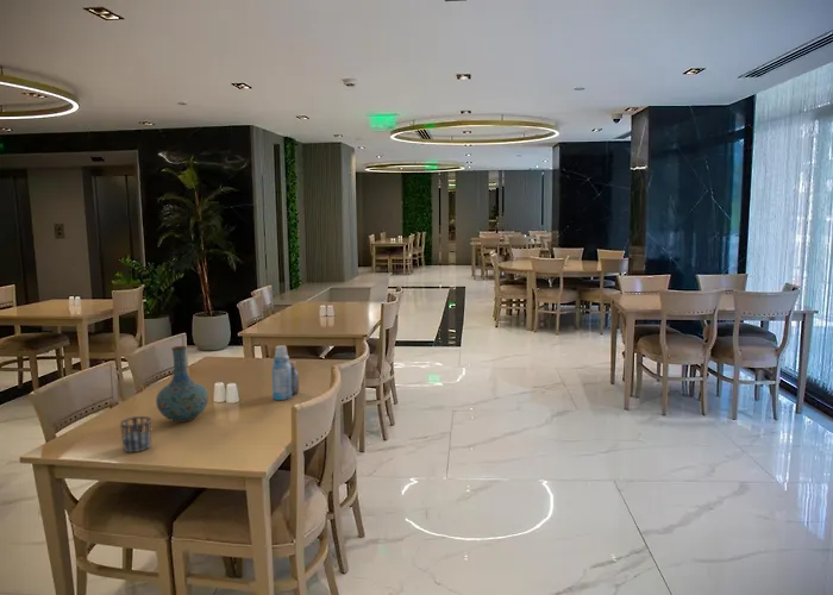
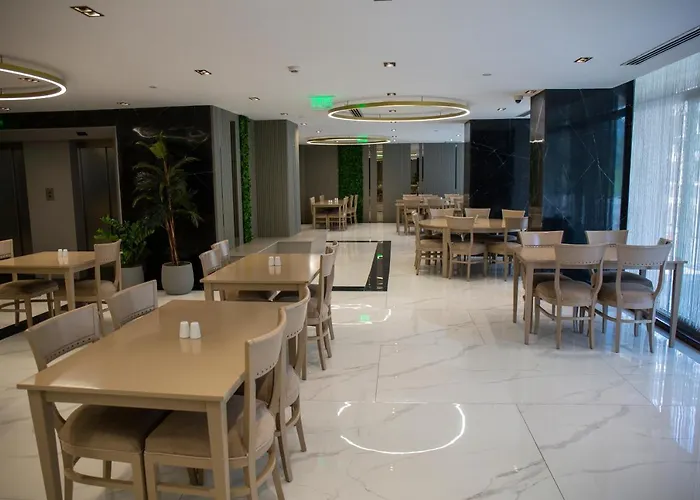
- vase (181, 383)
- bottle (284, 369)
- cup (136, 433)
